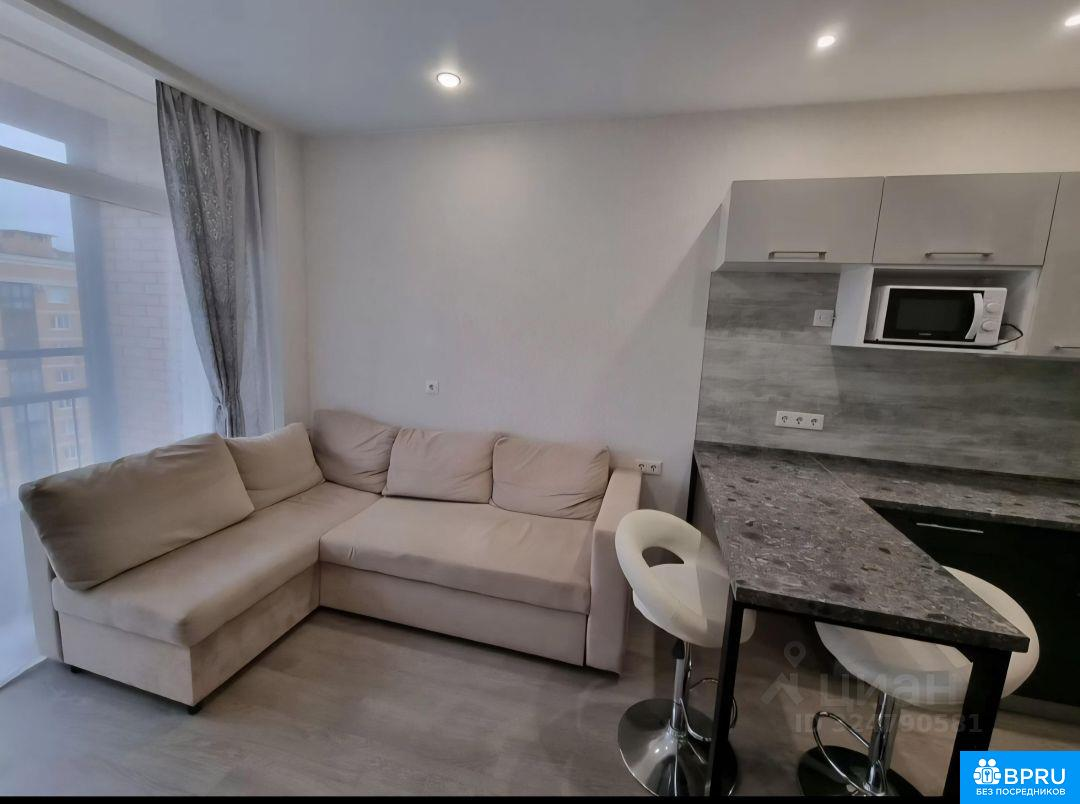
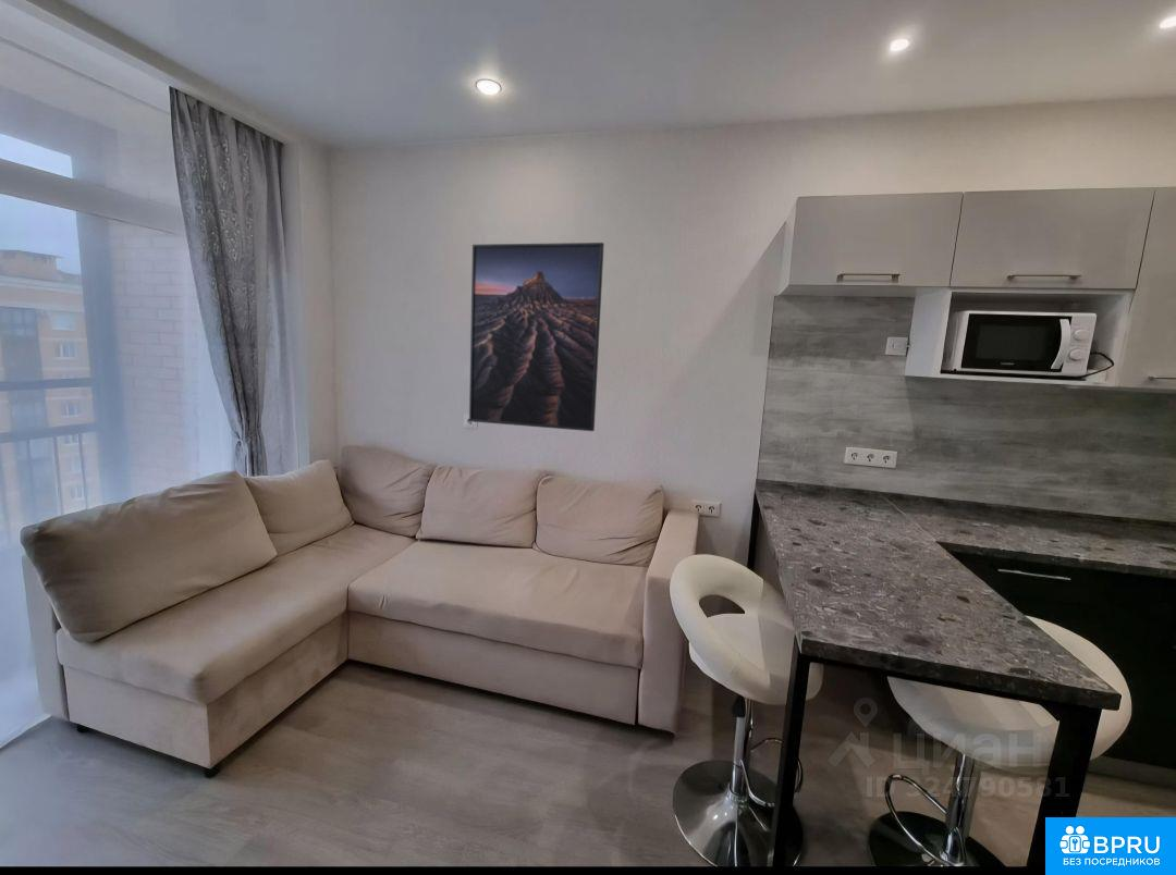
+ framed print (532, 336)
